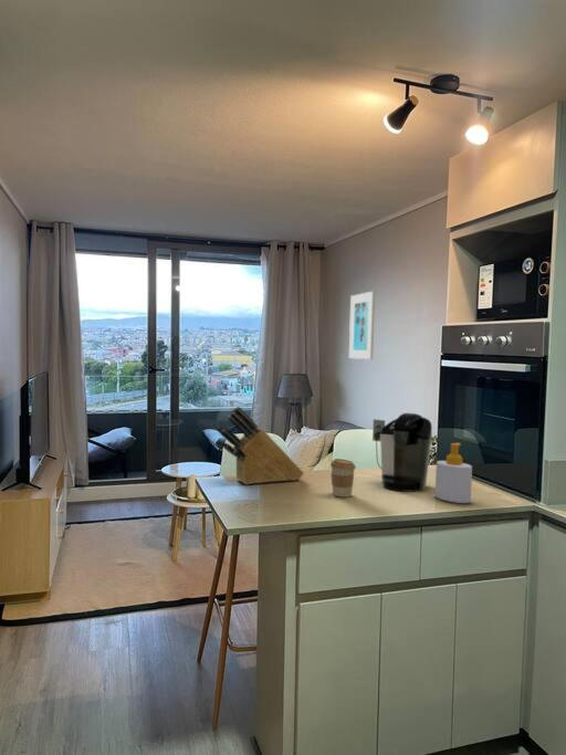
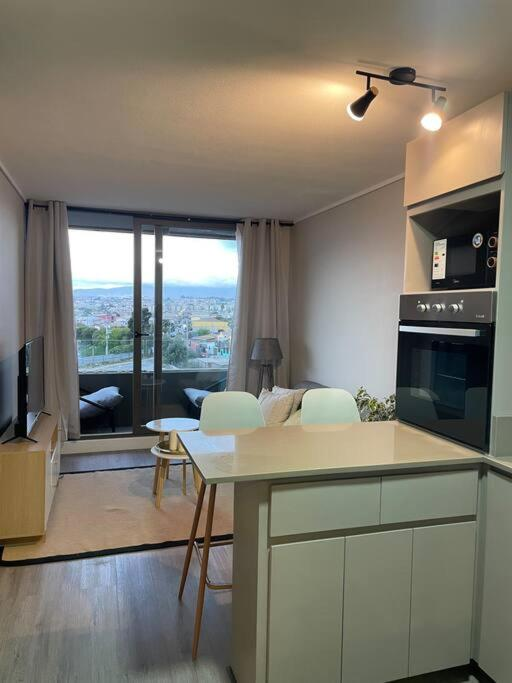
- coffee maker (394, 448)
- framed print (360, 326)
- knife block (260, 442)
- soap bottle (453, 471)
- coffee cup (342, 476)
